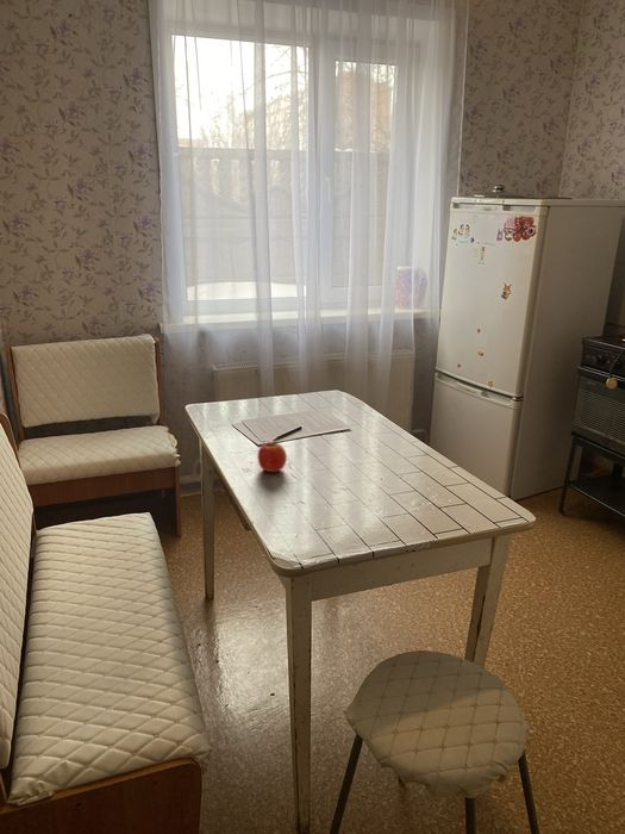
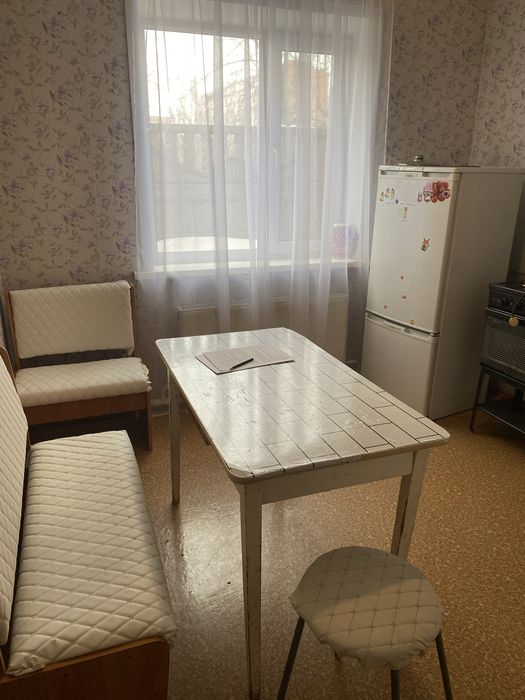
- fruit (271, 455)
